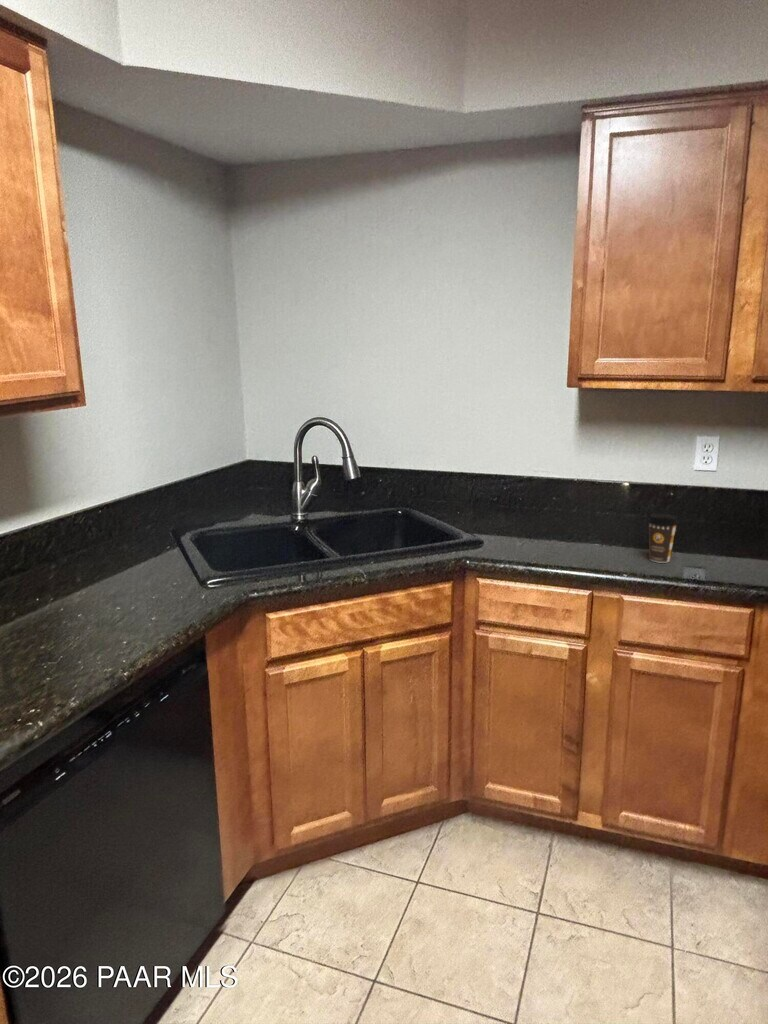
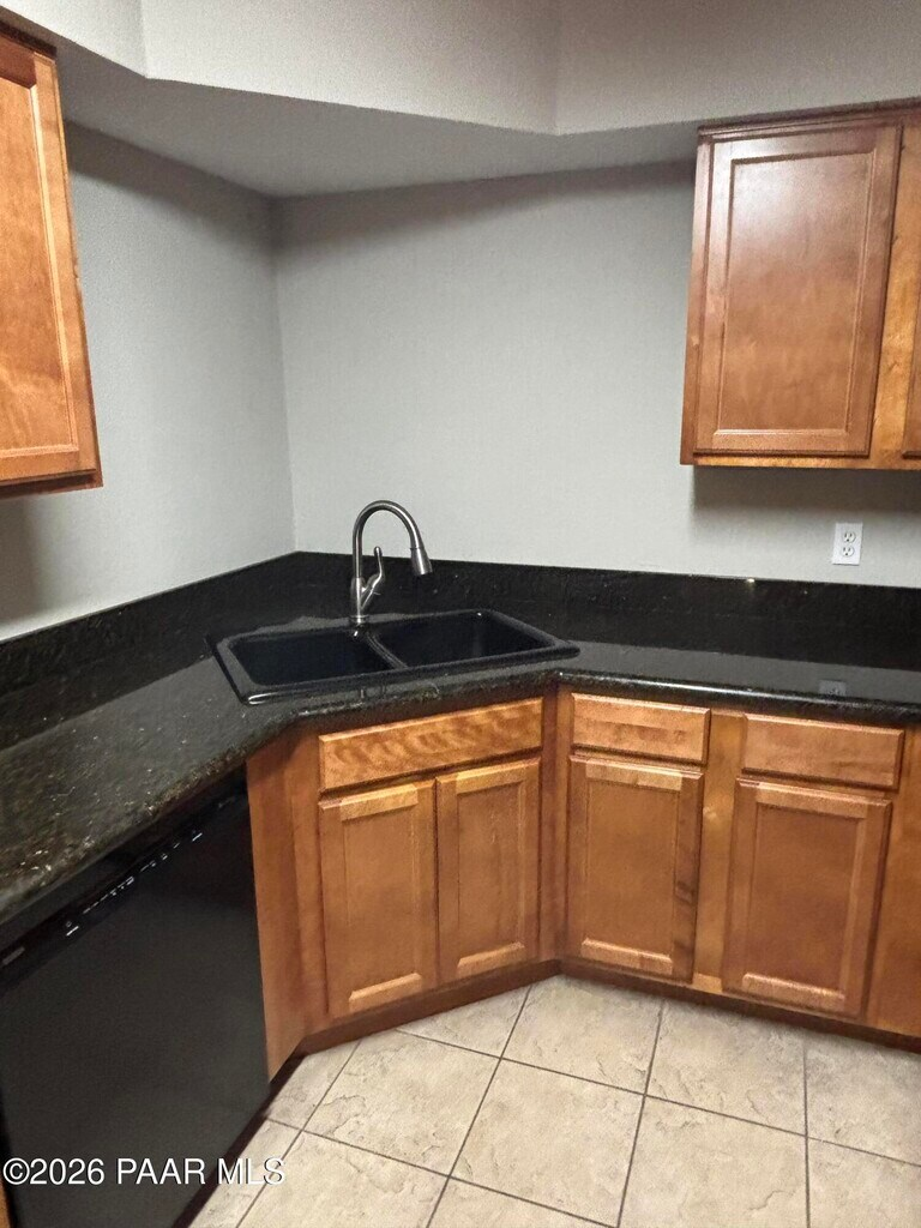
- coffee cup (661, 538)
